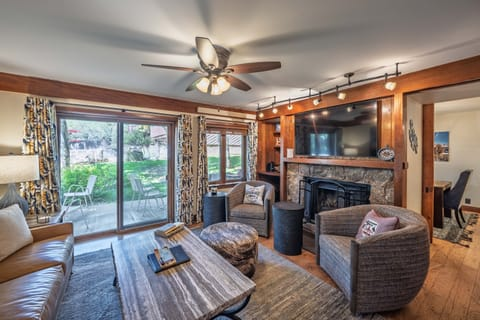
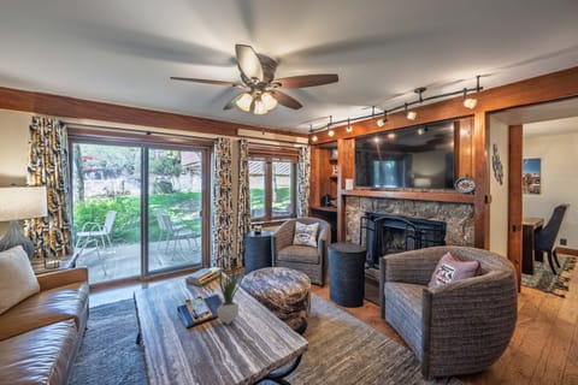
+ potted plant (229, 291)
